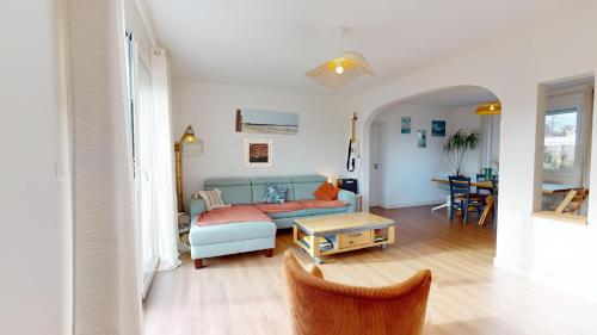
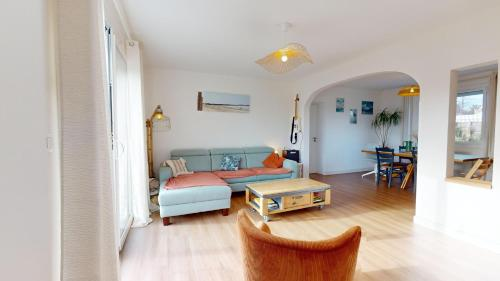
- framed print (258, 153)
